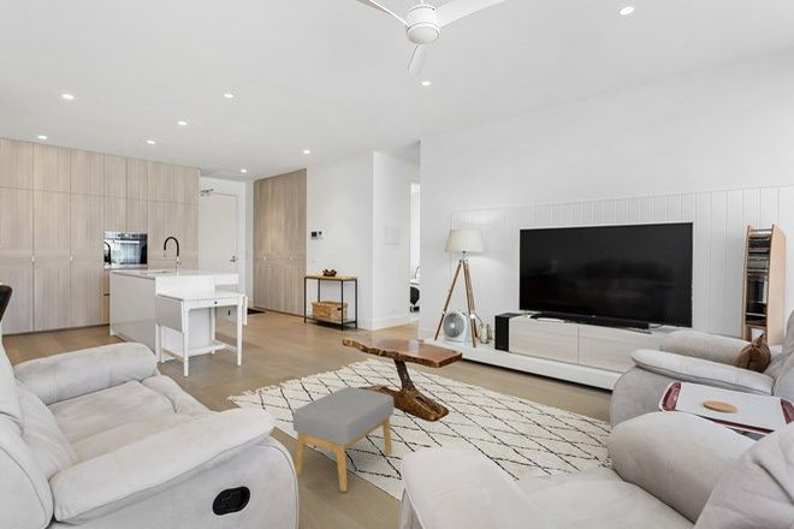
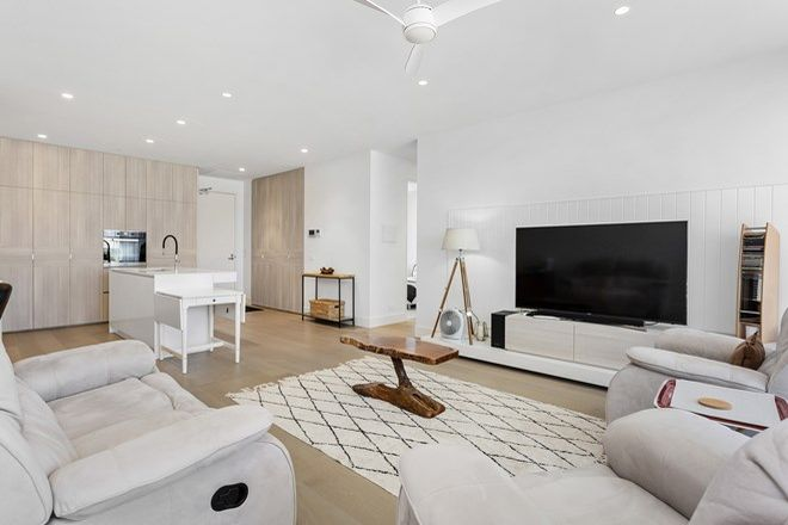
- footstool (345, 430)
